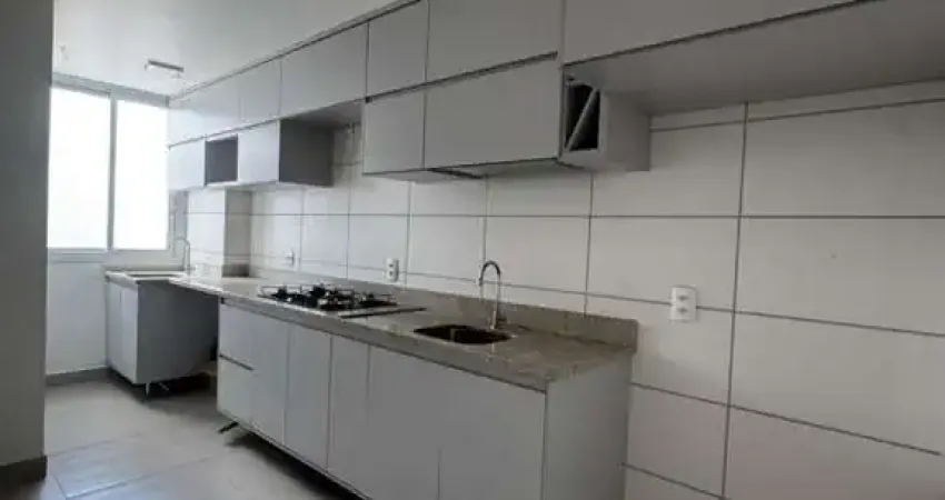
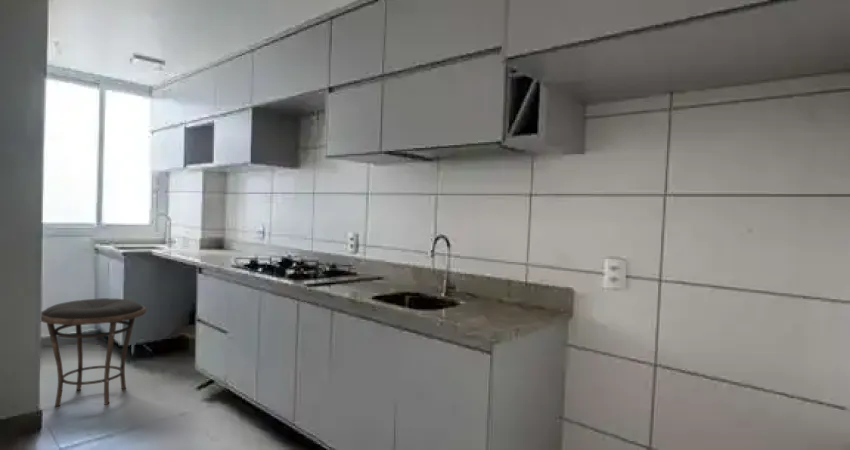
+ side table (82, 352)
